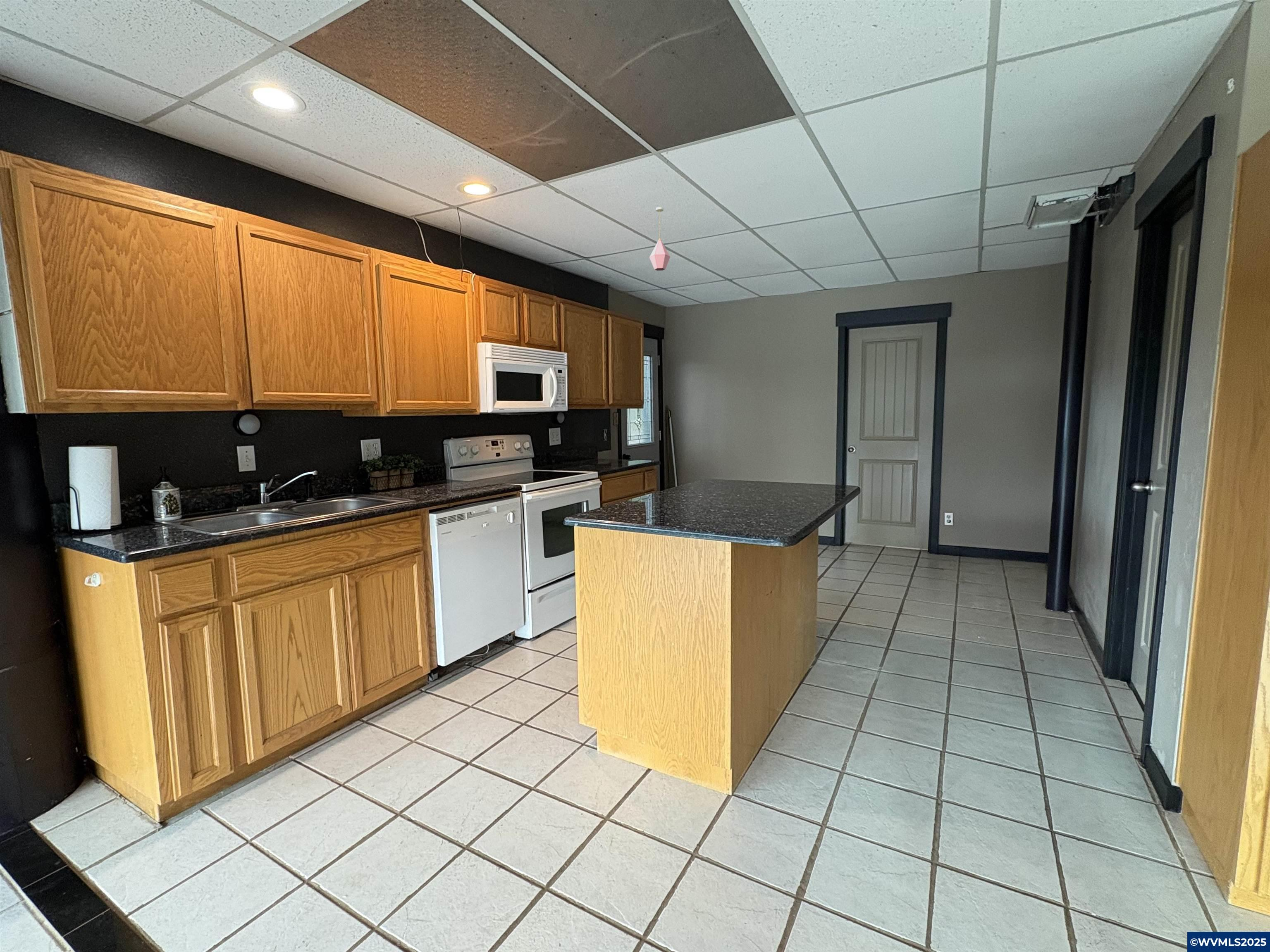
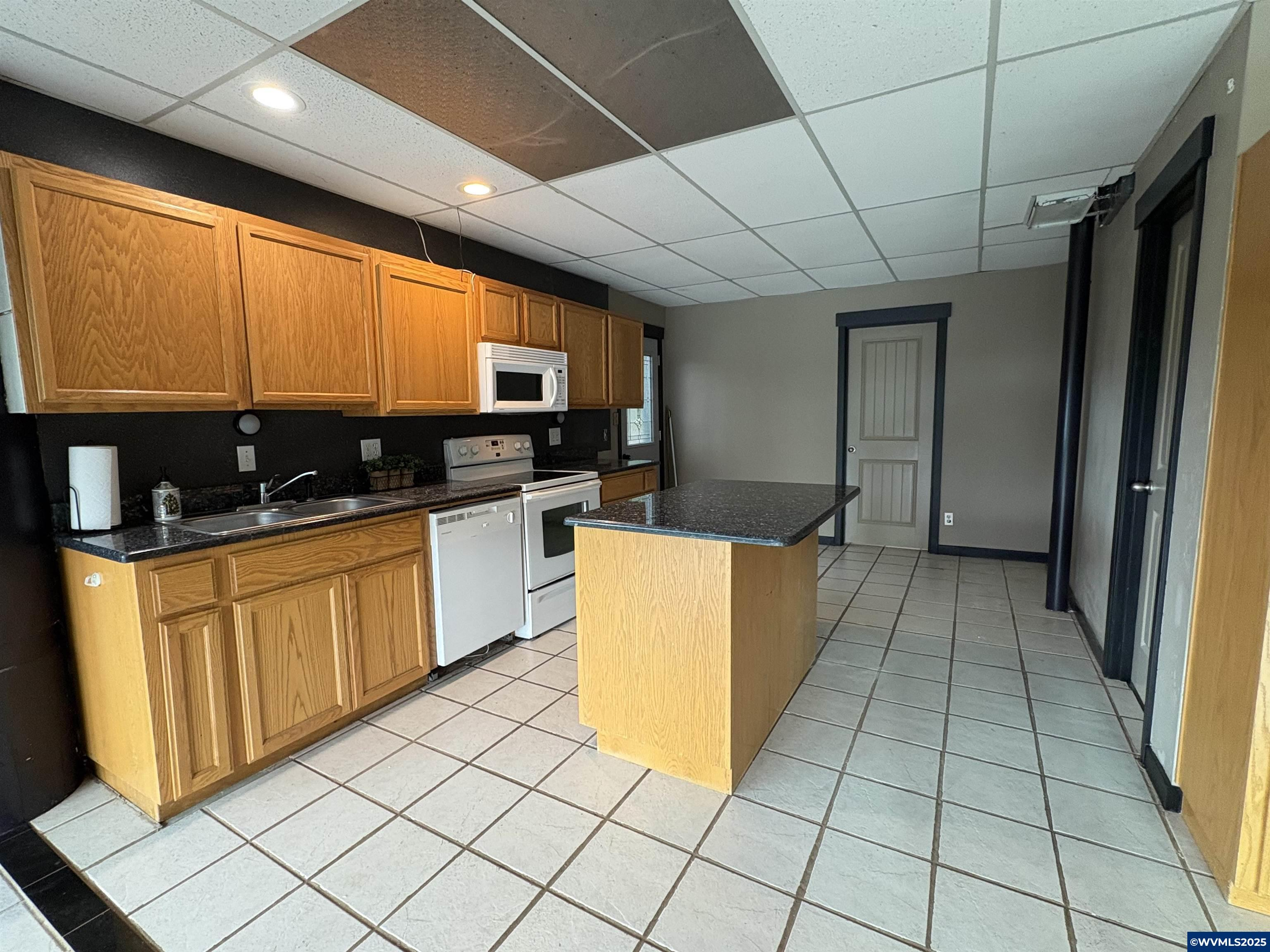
- pendant light (659, 239)
